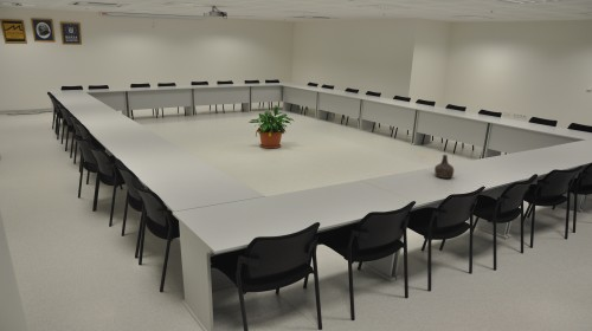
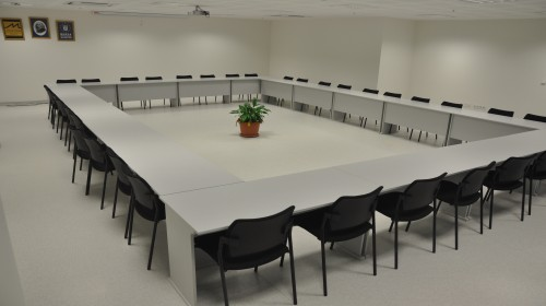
- bottle (444, 166)
